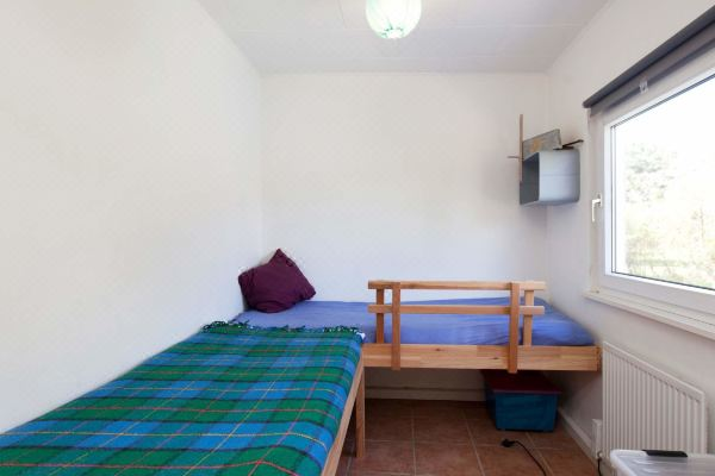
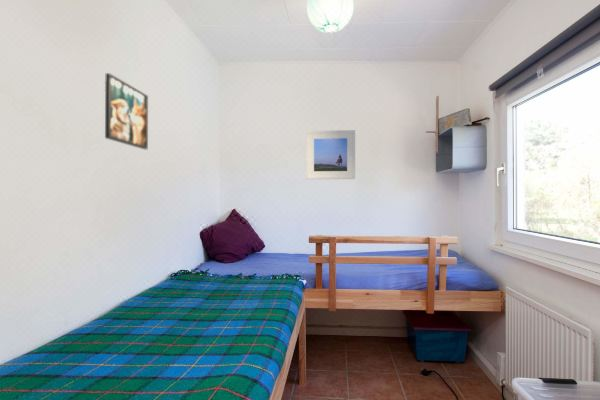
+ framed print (128, 114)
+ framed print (330, 154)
